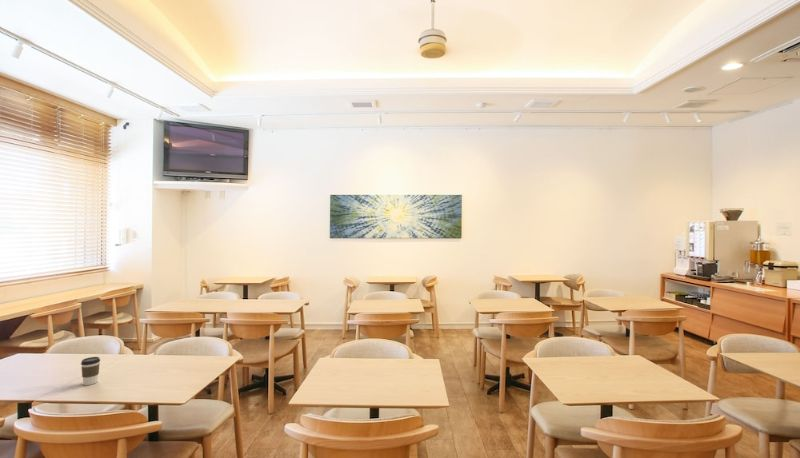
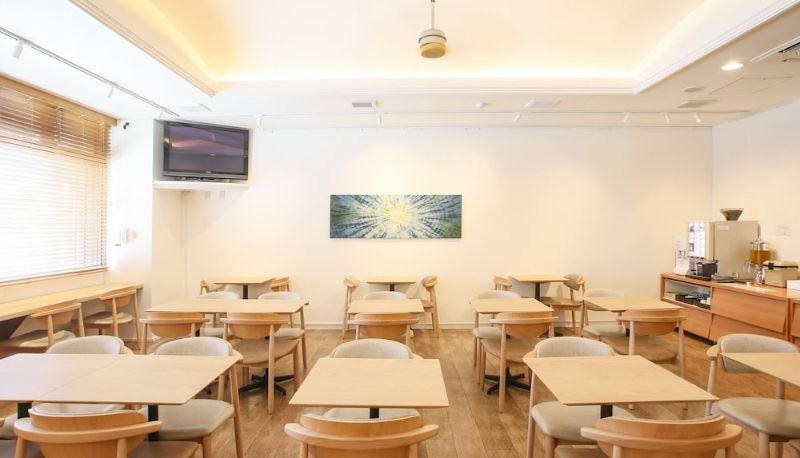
- coffee cup (90, 370)
